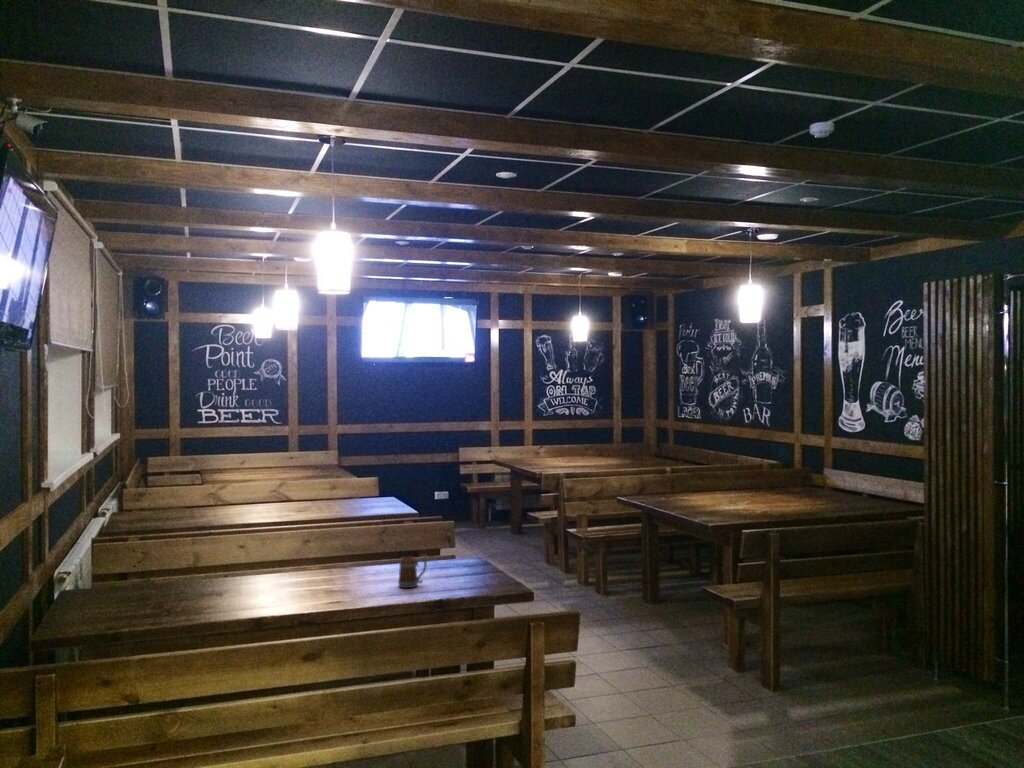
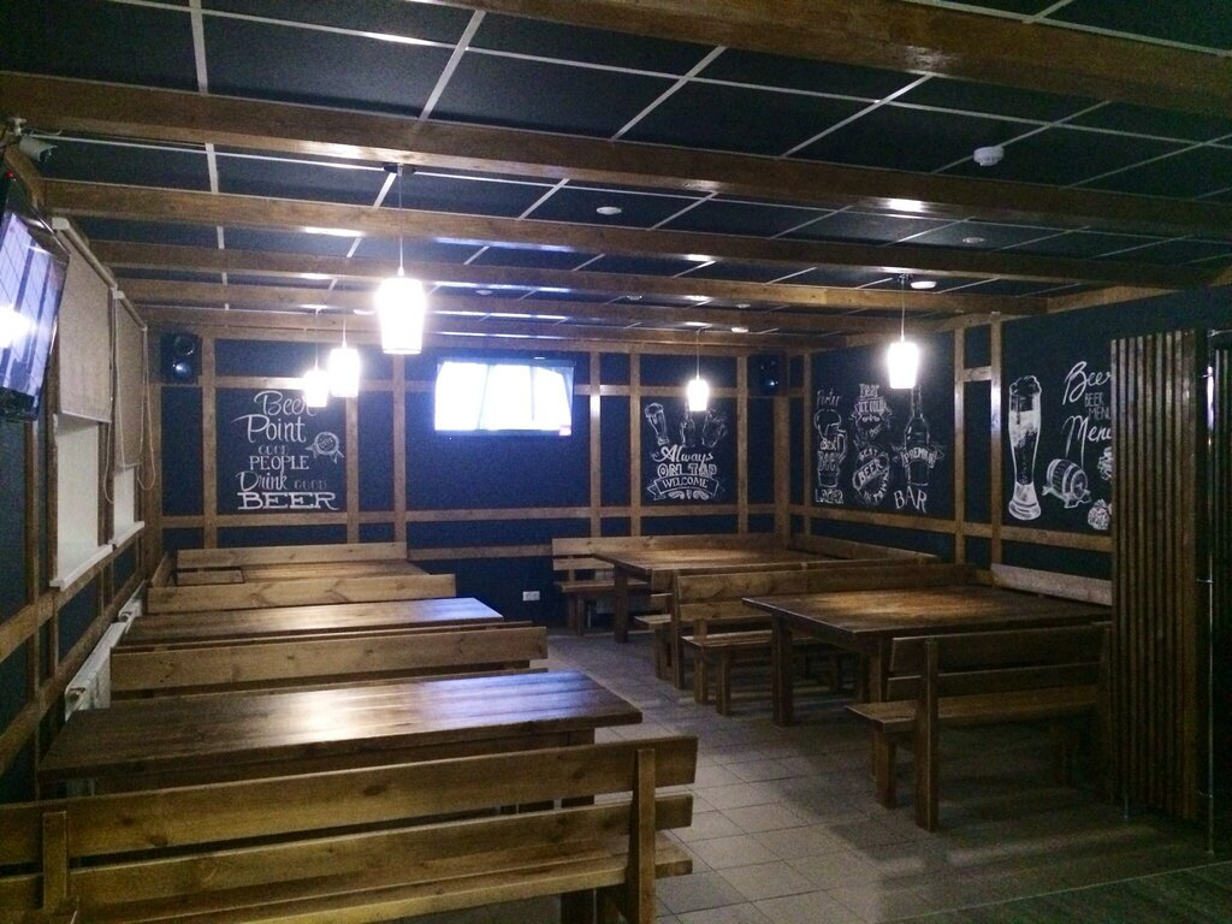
- beer mug (412, 571)
